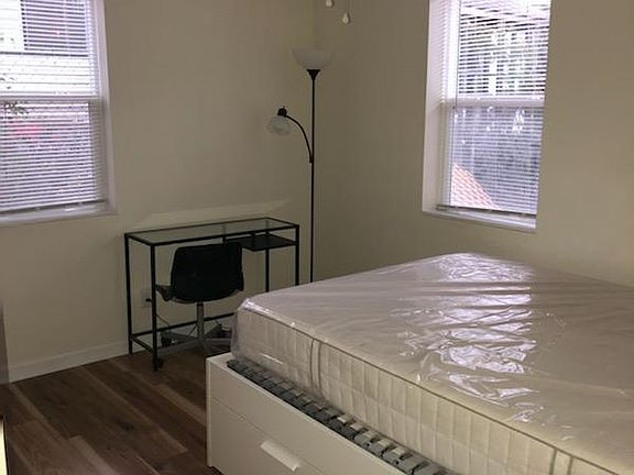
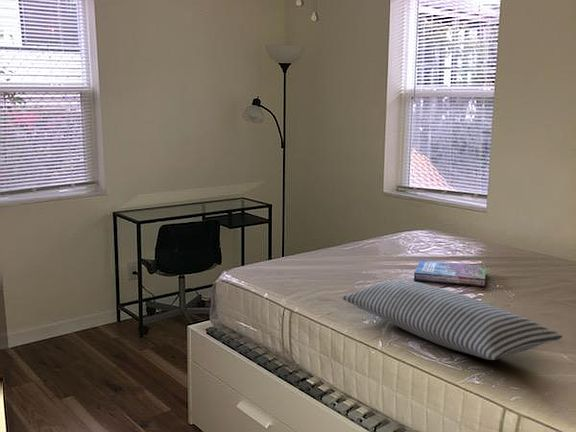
+ pillow (441, 315)
+ book (450, 272)
